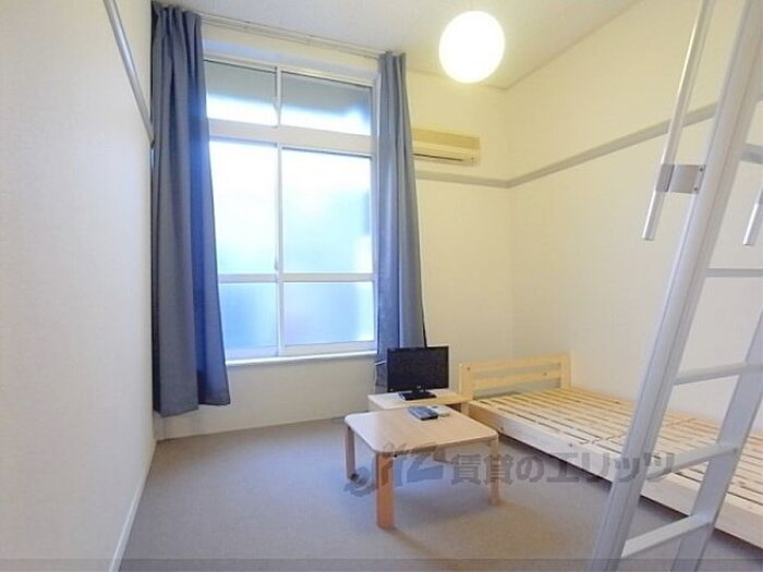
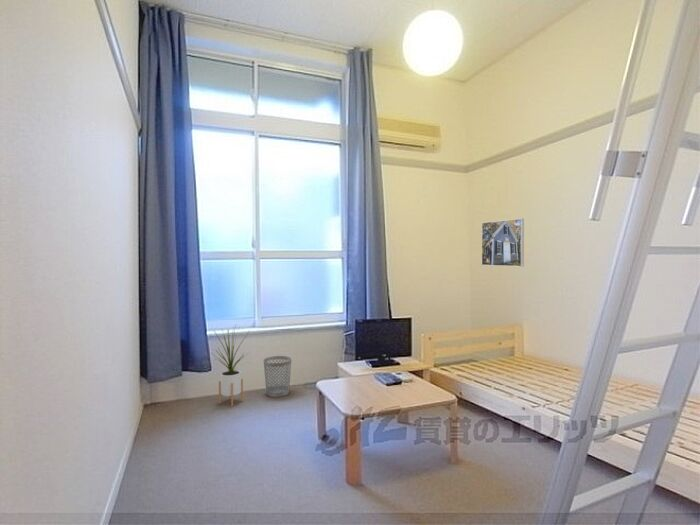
+ wastebasket (277, 376)
+ house plant (231, 363)
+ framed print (501, 243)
